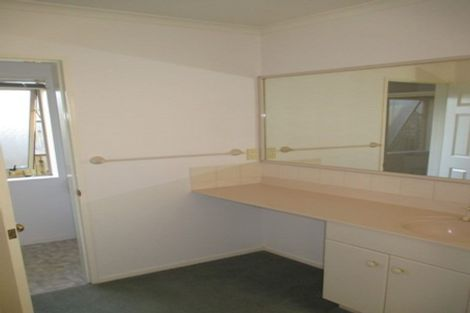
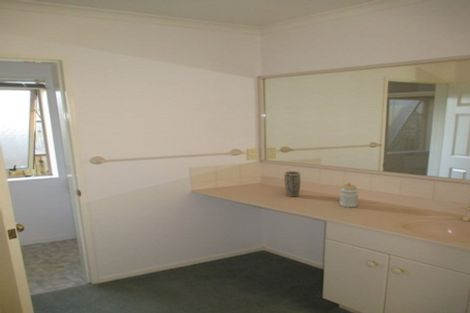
+ jar (348, 193)
+ plant pot (292, 184)
